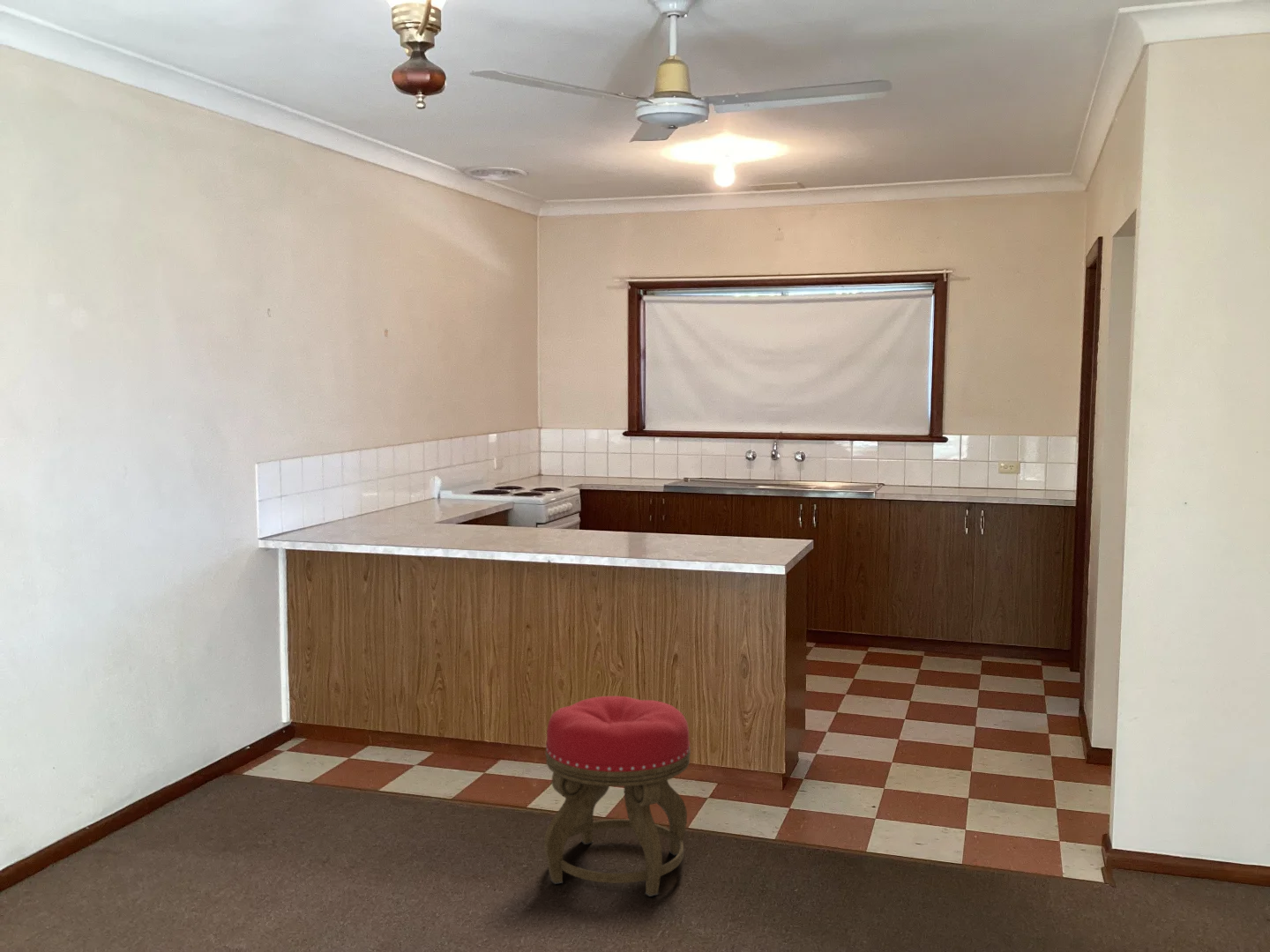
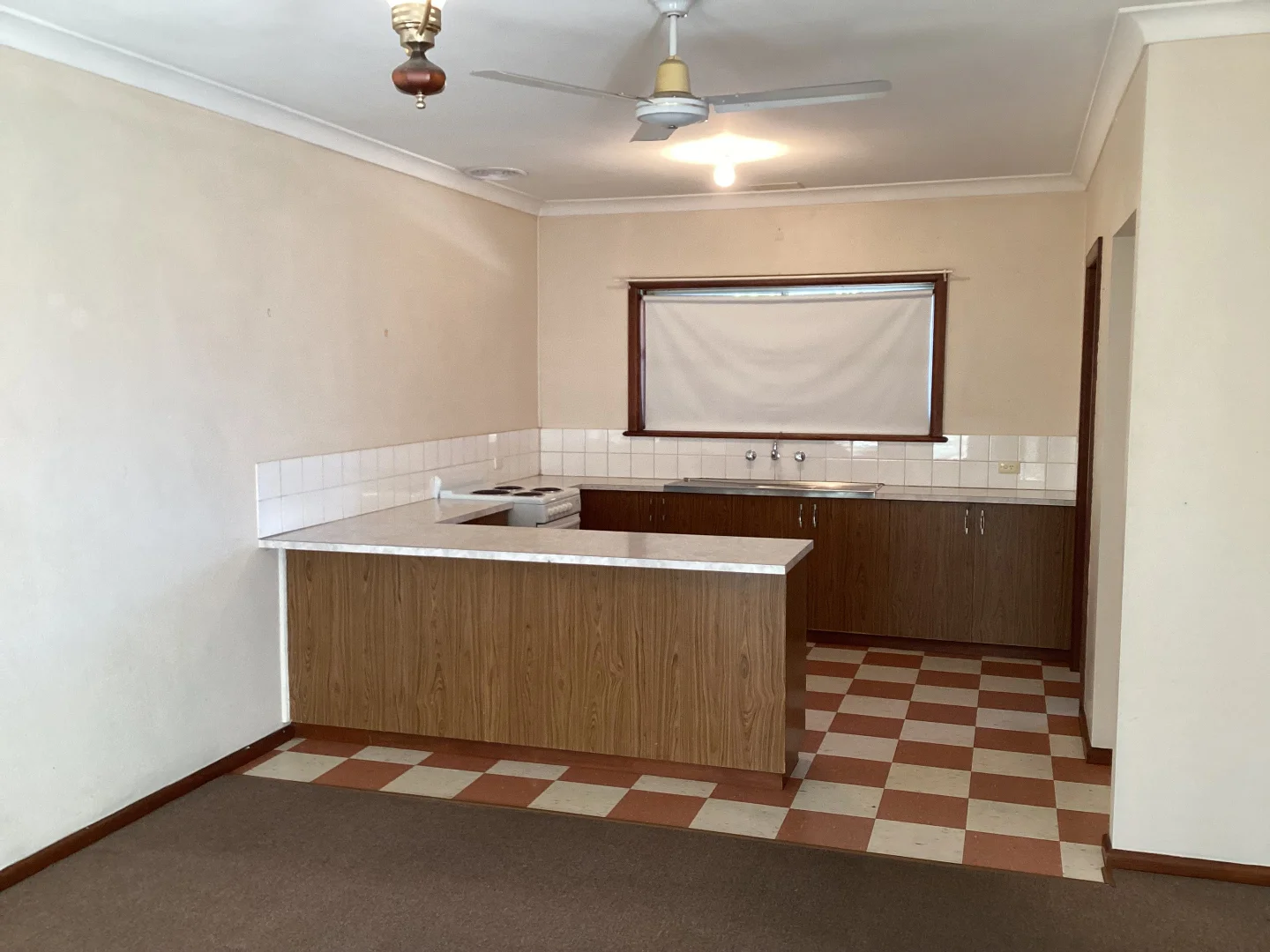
- stool (617, 785)
